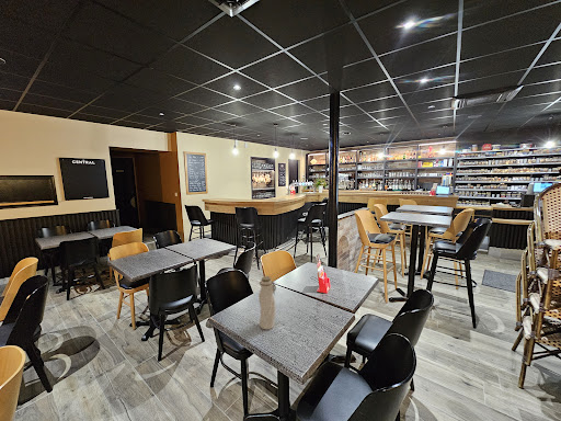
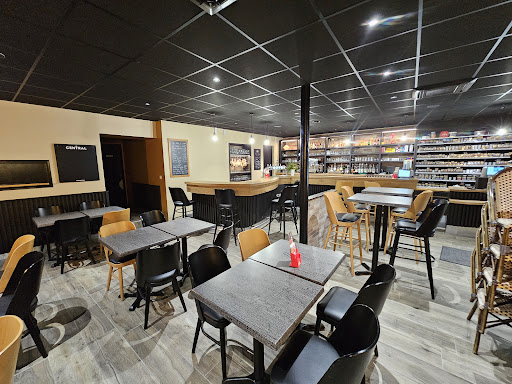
- water bottle (267, 300)
